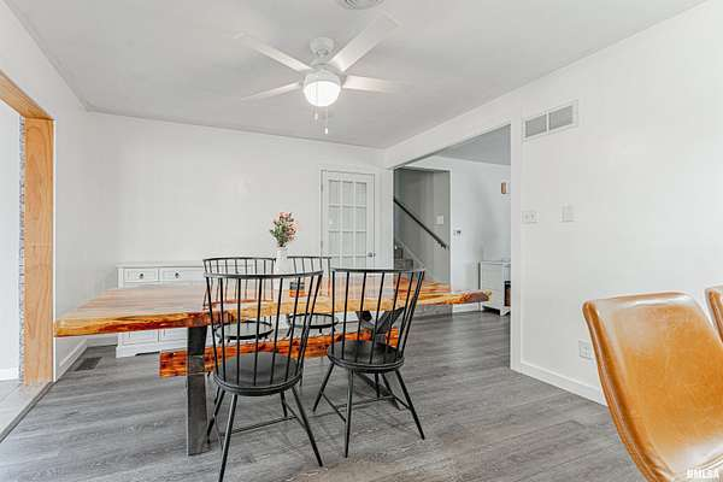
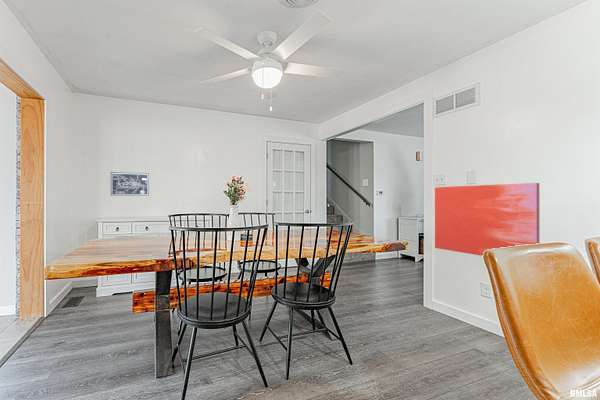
+ wall art (479, 220)
+ wall art (130, 184)
